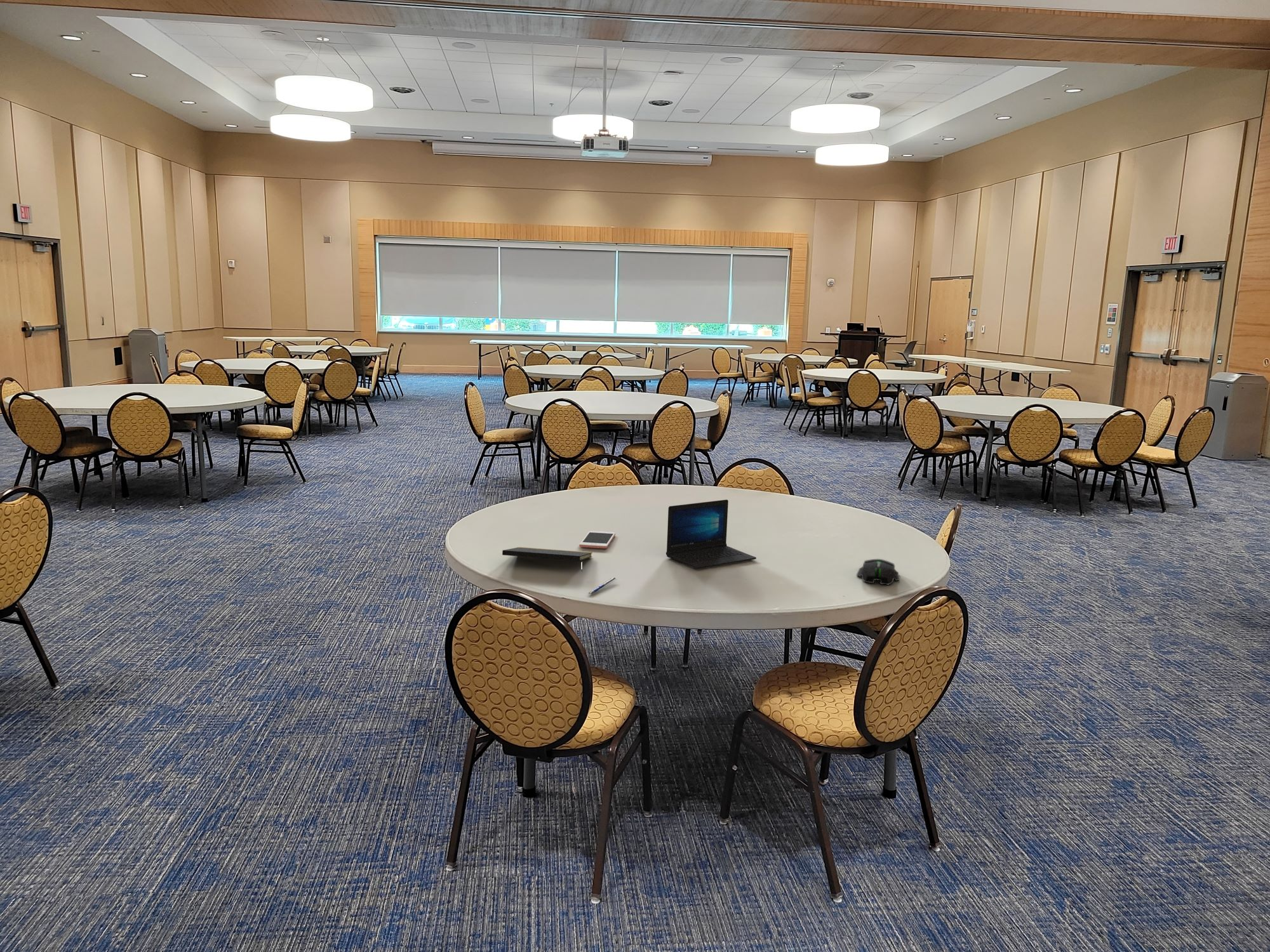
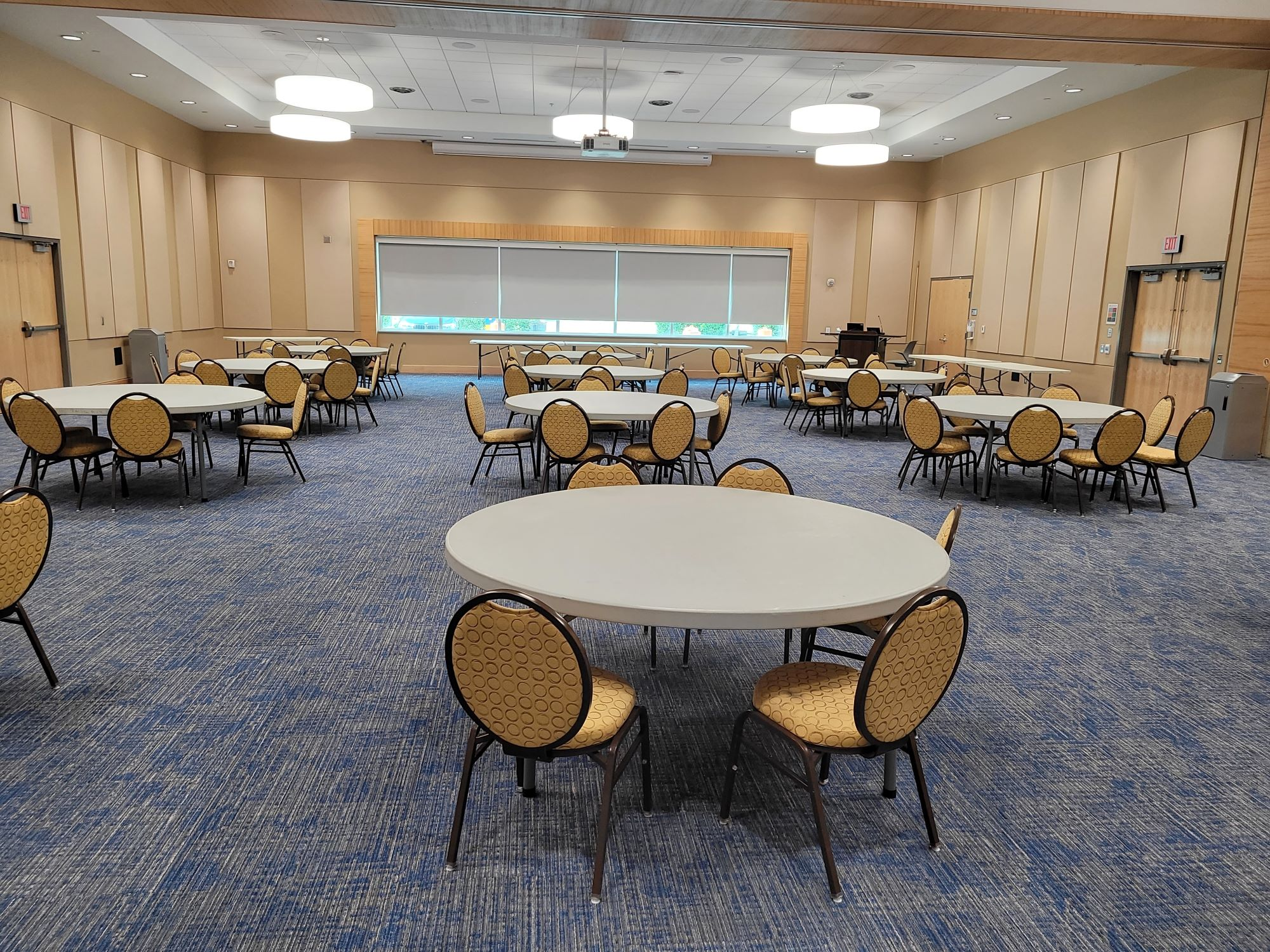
- pen (603, 585)
- mouse (878, 569)
- notepad (548, 553)
- cell phone (598, 539)
- laptop (712, 532)
